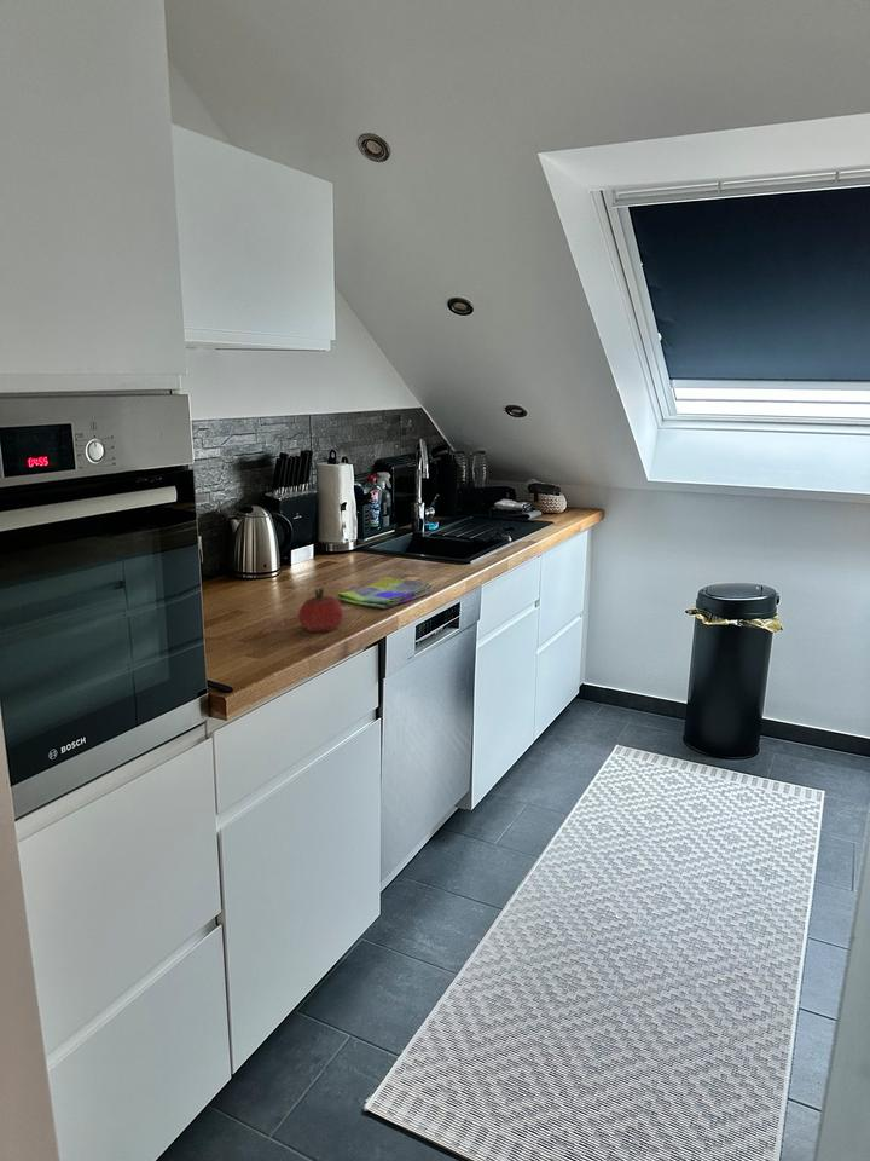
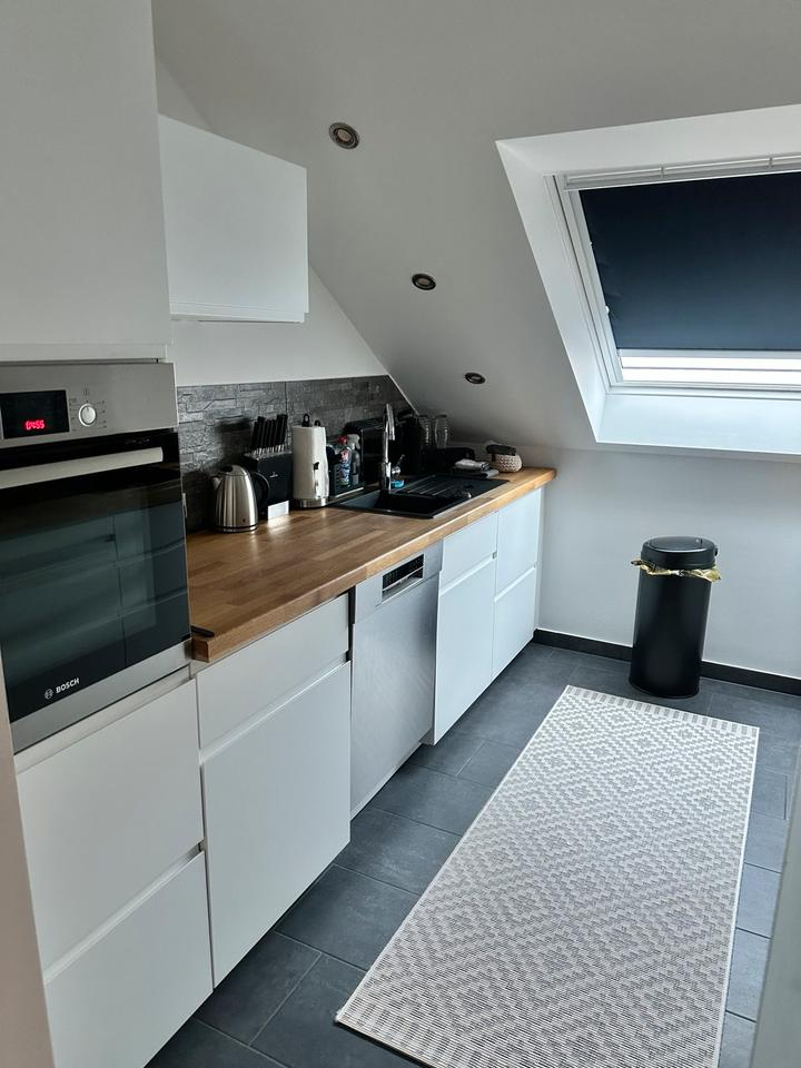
- fruit (320, 607)
- dish towel (385, 591)
